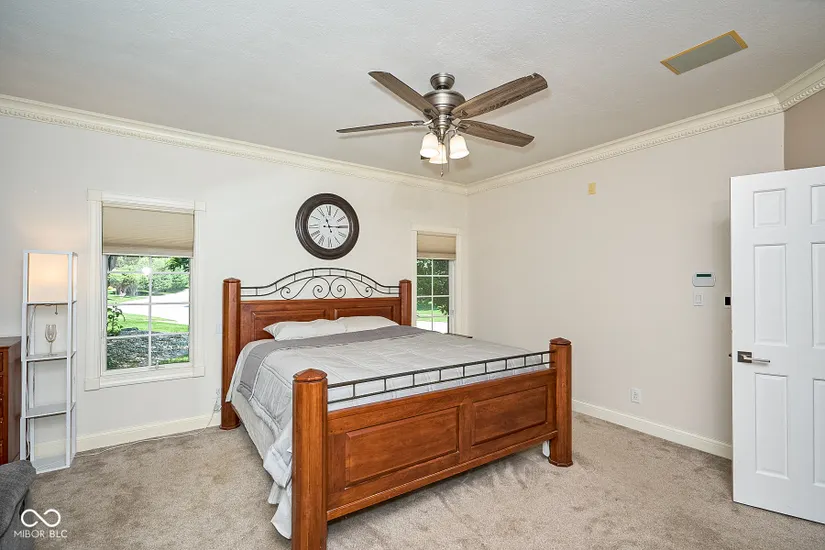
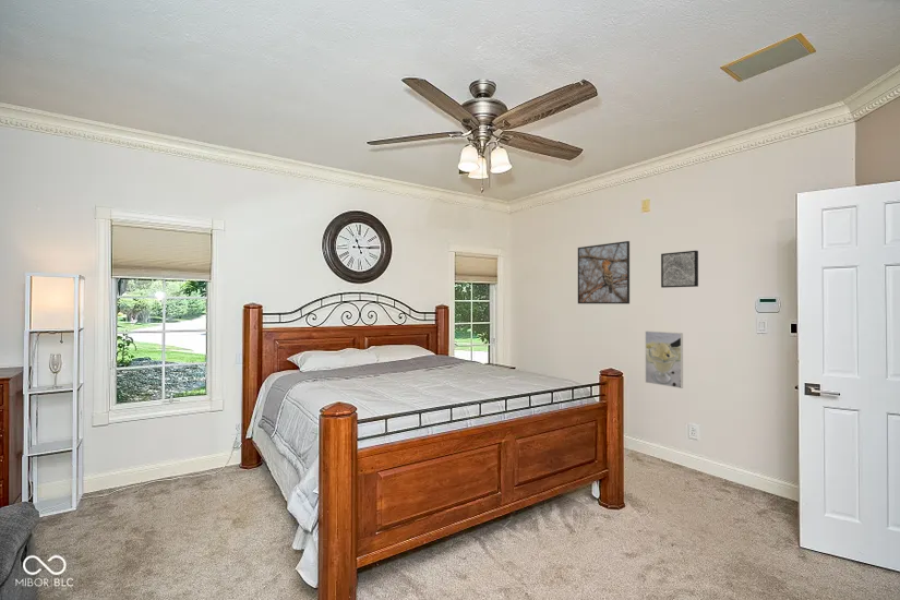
+ wall art (679, 269)
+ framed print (663, 358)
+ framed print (602, 274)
